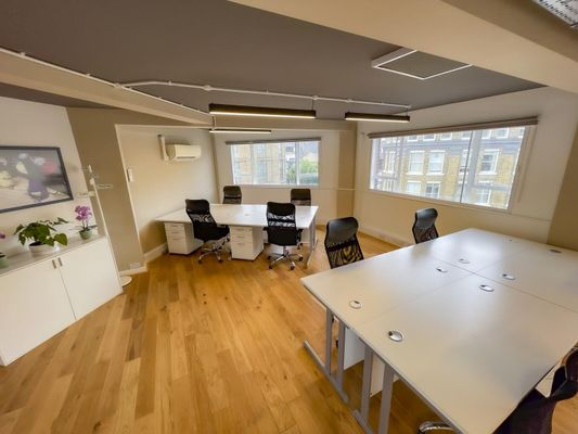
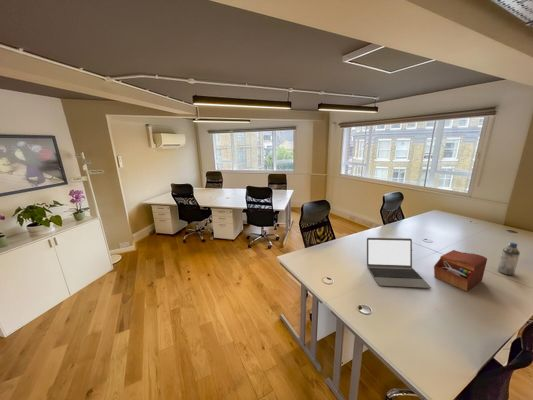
+ water bottle (509, 258)
+ laptop (396, 260)
+ sewing box (457, 267)
